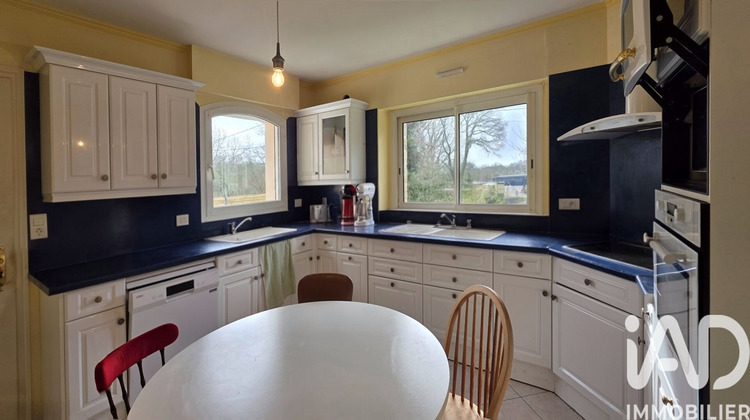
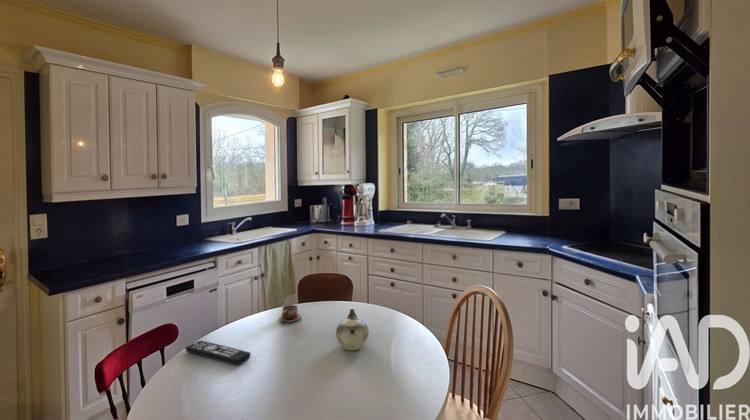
+ remote control (217, 352)
+ teapot (352, 330)
+ cup (289, 313)
